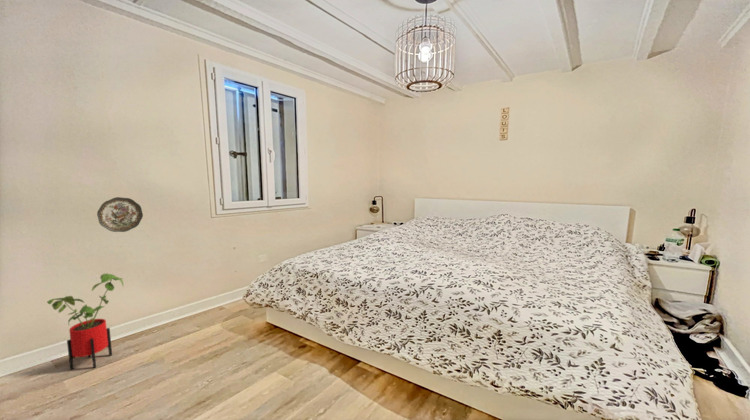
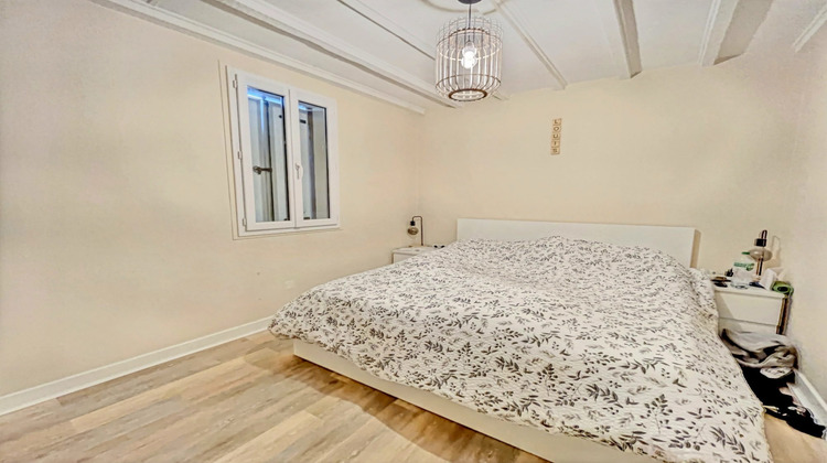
- house plant (92, 319)
- decorative plate (120, 214)
